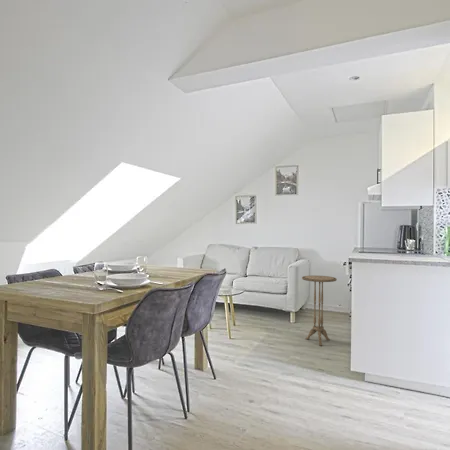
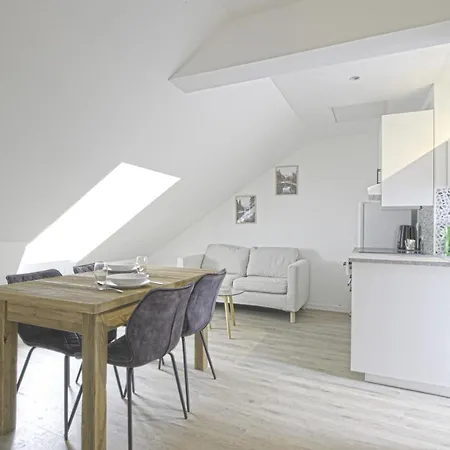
- side table (319, 309)
